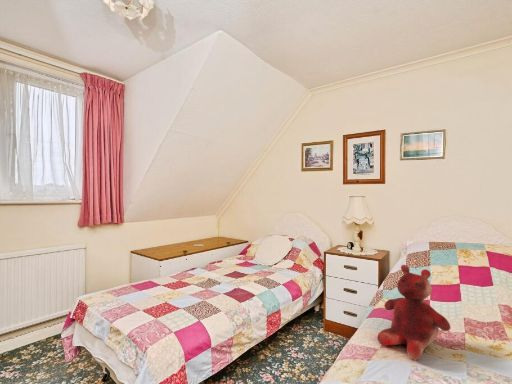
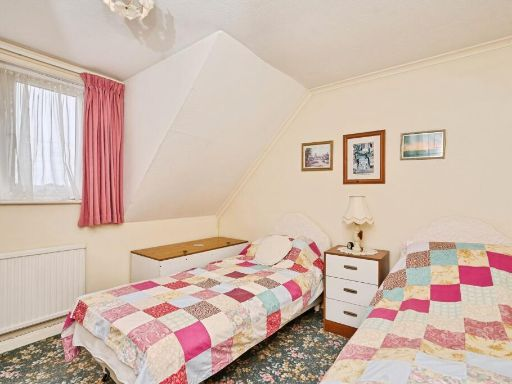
- teddy bear (408, 307)
